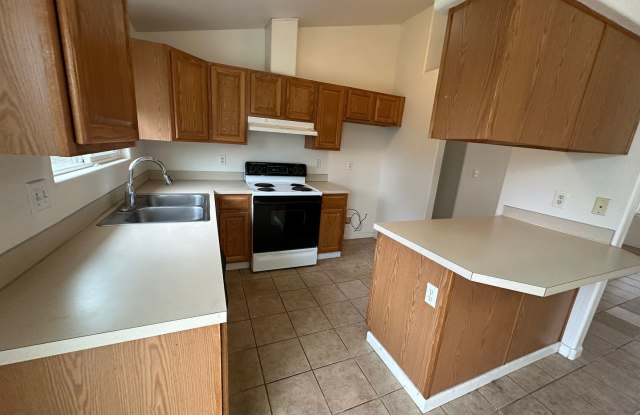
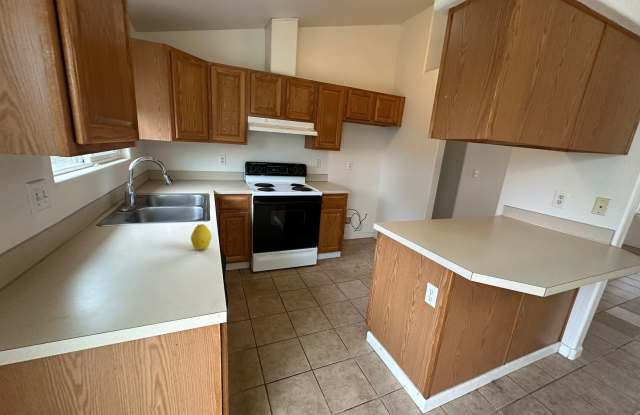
+ fruit (201, 236)
